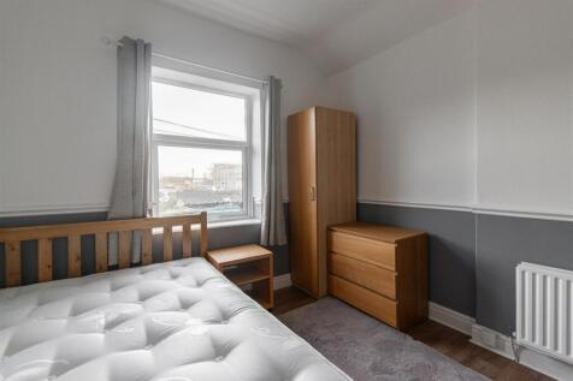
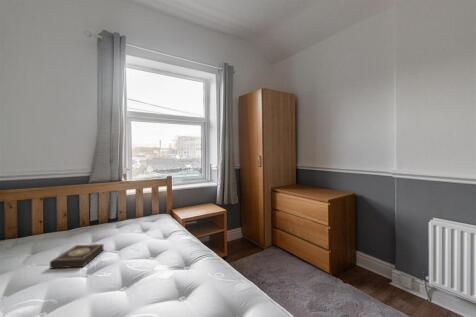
+ book (79, 255)
